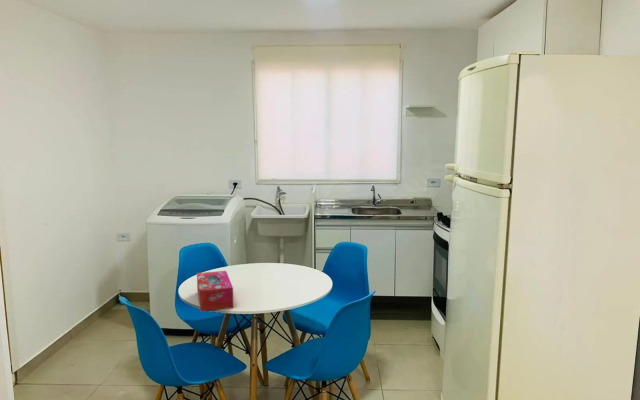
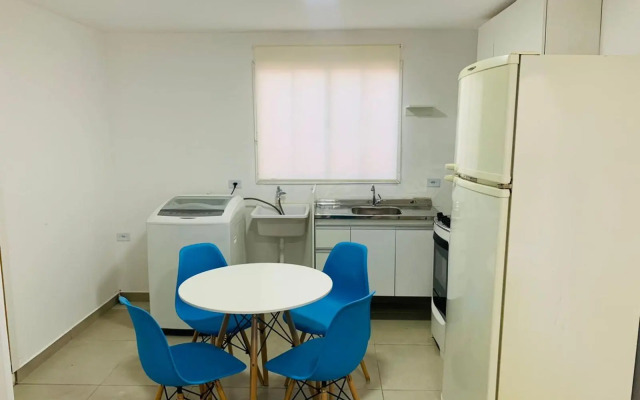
- tissue box (214, 289)
